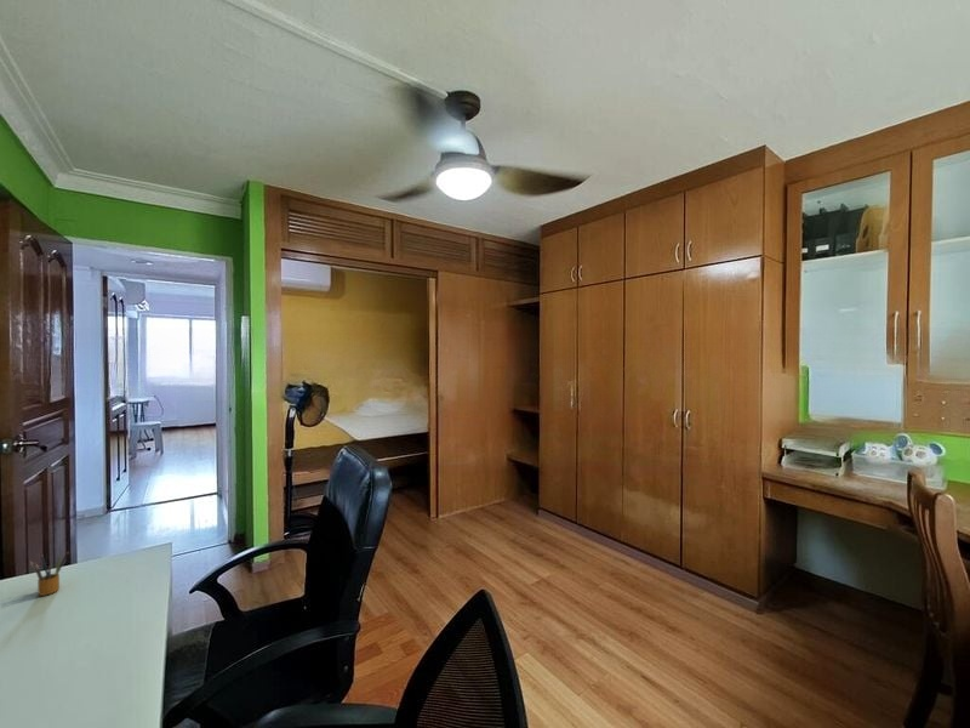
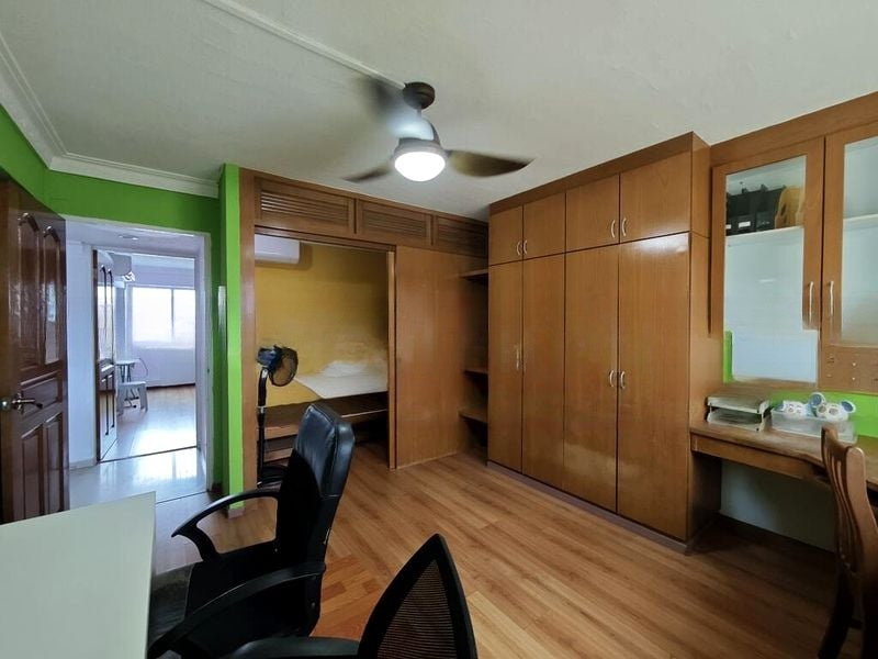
- pencil box (50, 573)
